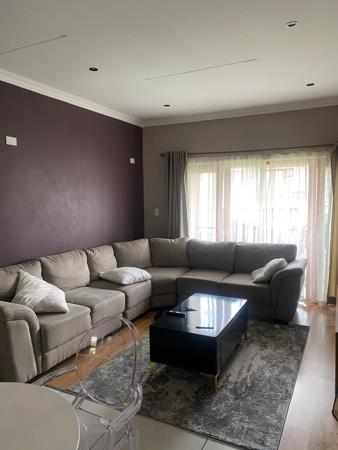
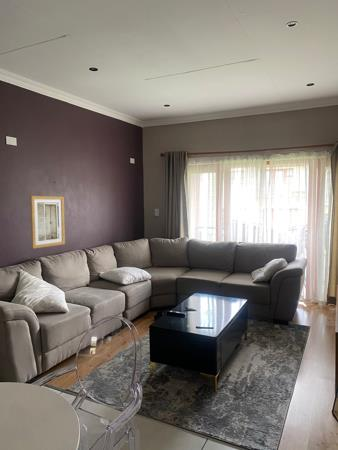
+ wall art (48, 221)
